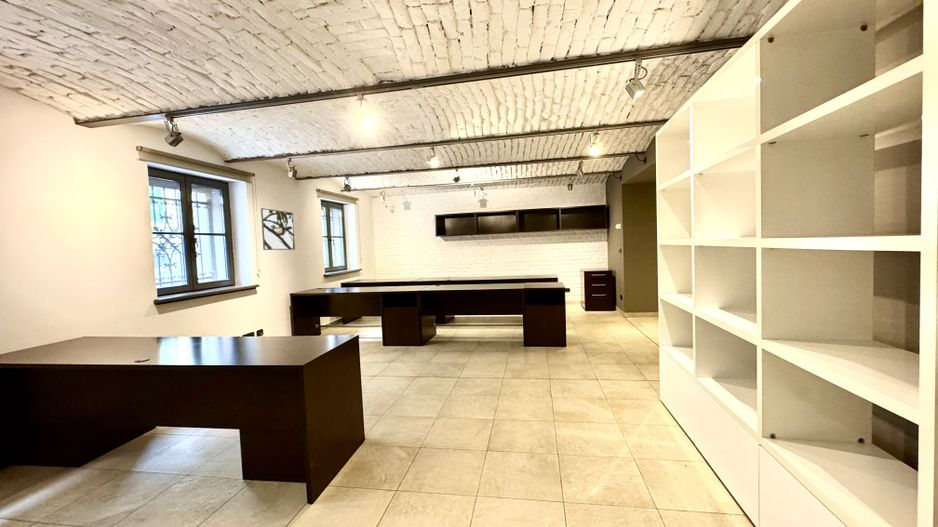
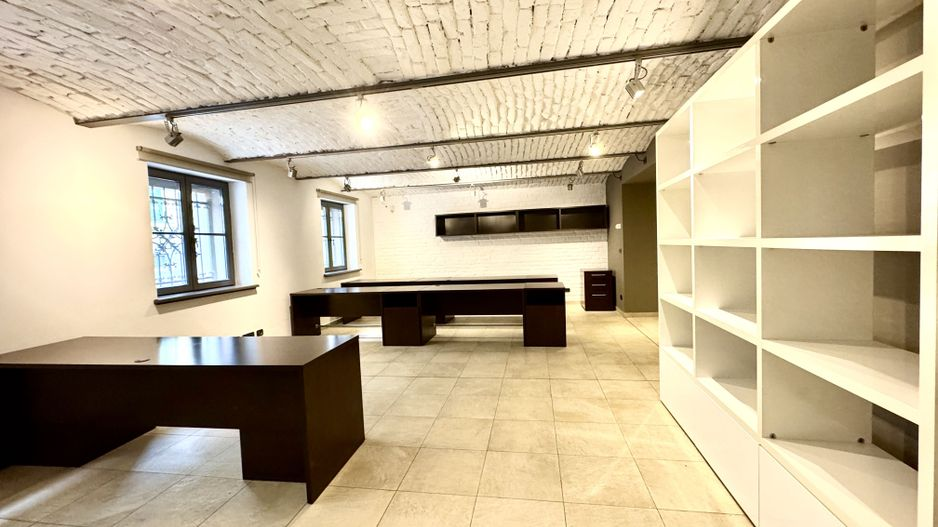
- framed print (279, 230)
